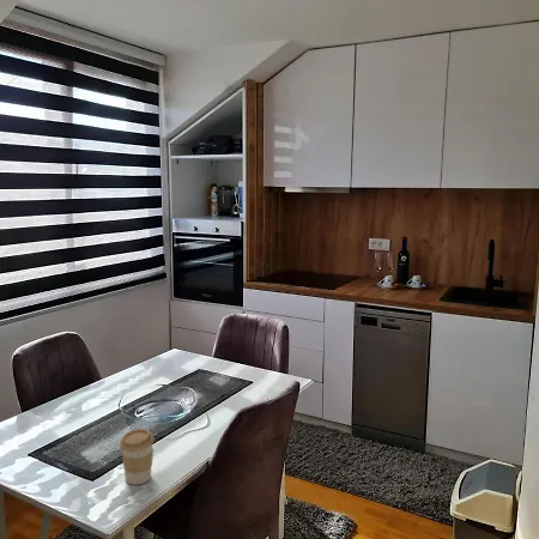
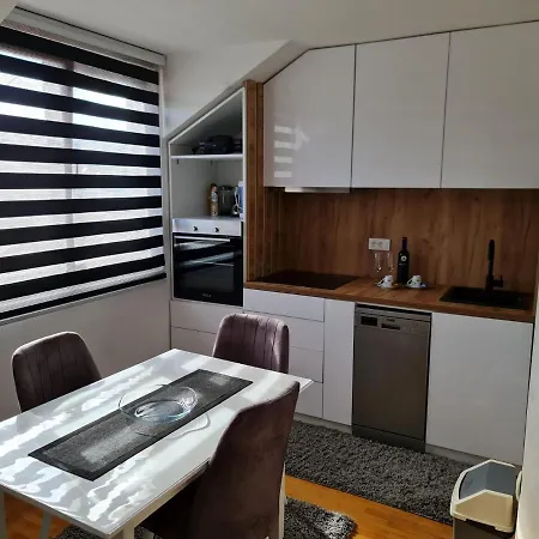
- coffee cup (137, 455)
